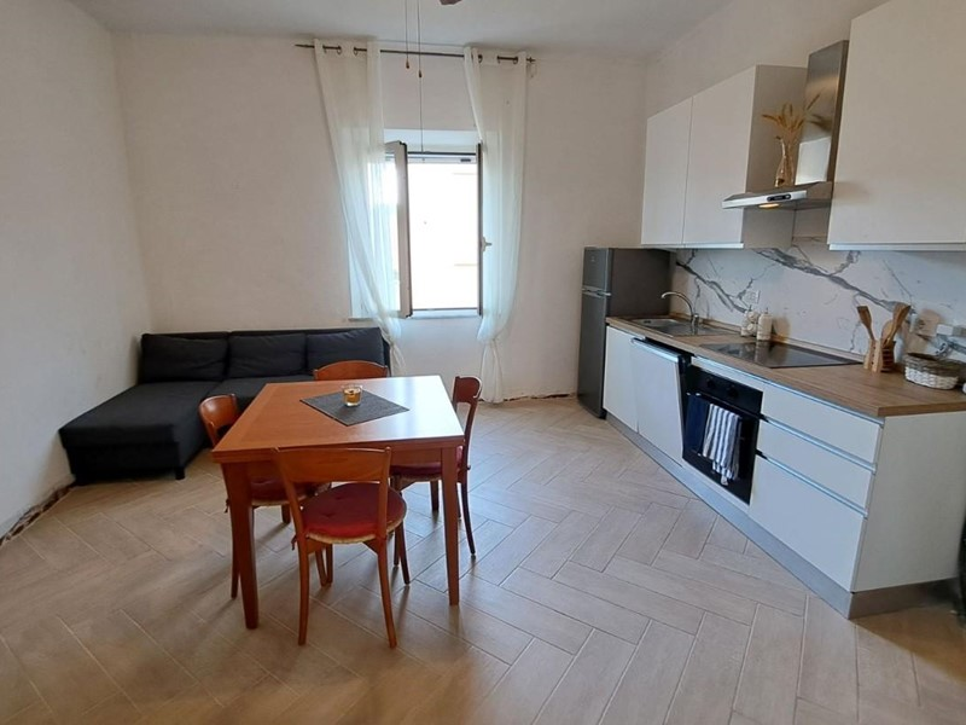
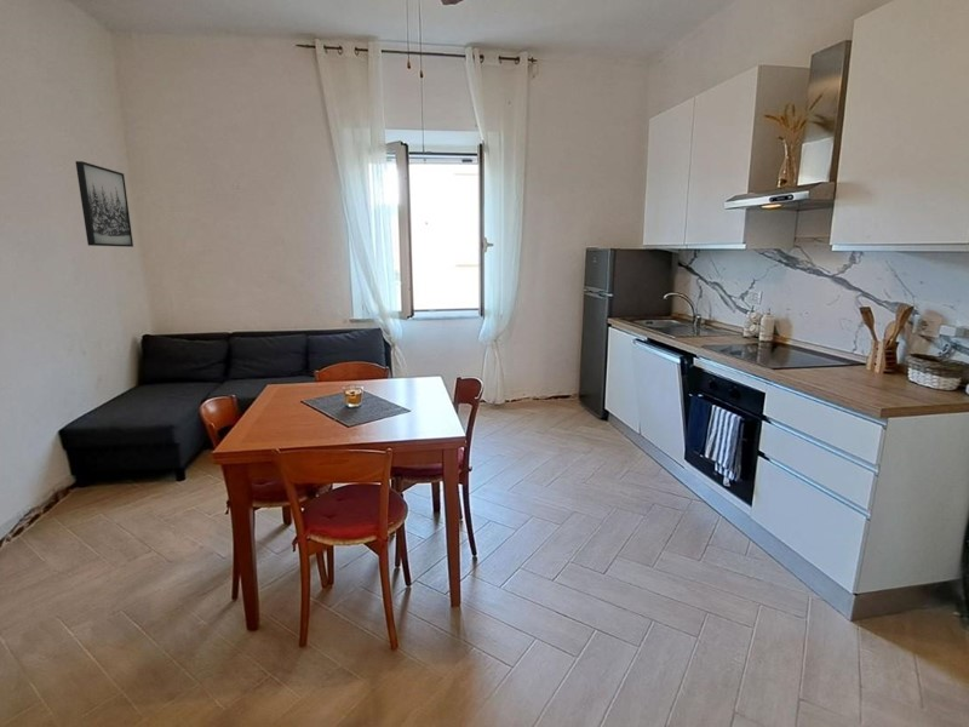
+ wall art (107, 207)
